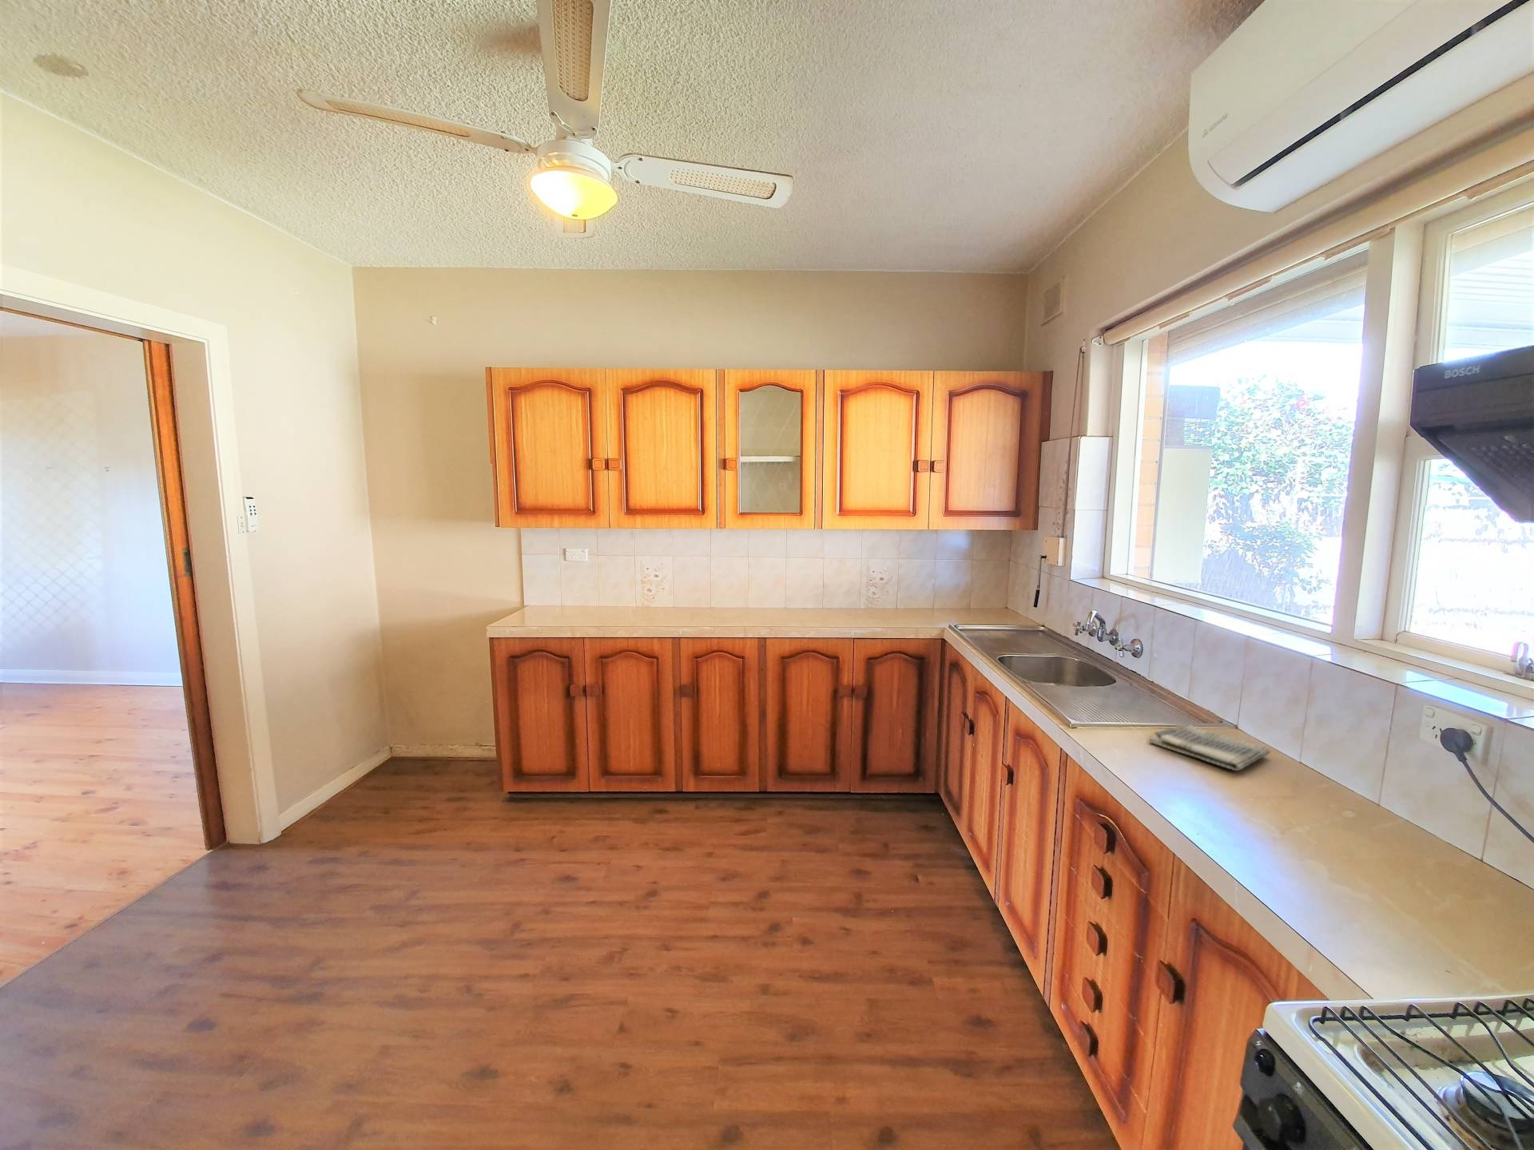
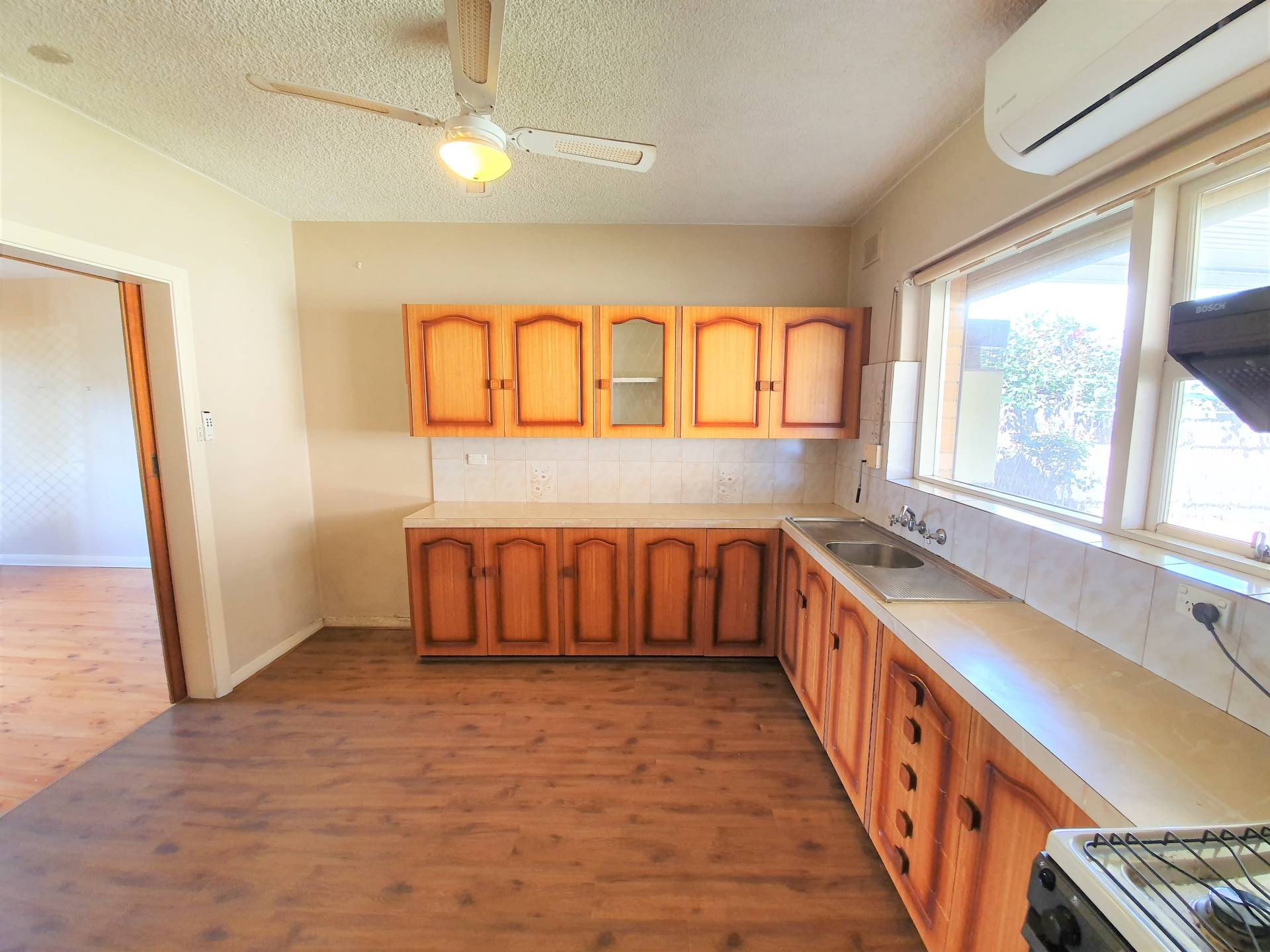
- dish towel (1207, 743)
